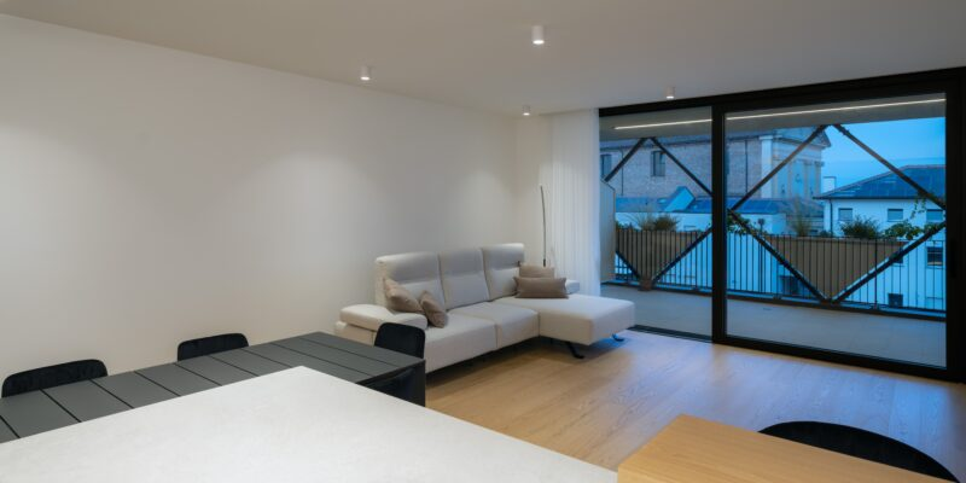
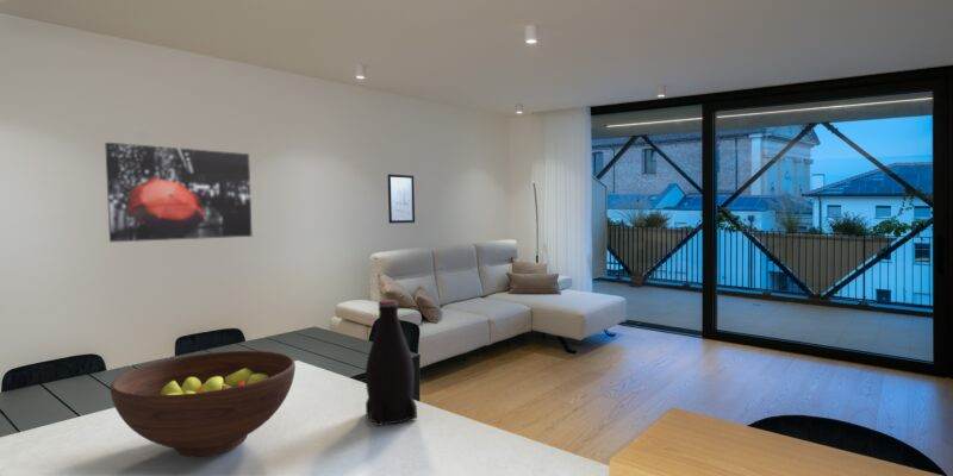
+ fruit bowl (210, 407)
+ wall art (185, 194)
+ wall art (401, 199)
+ bottle (390, 358)
